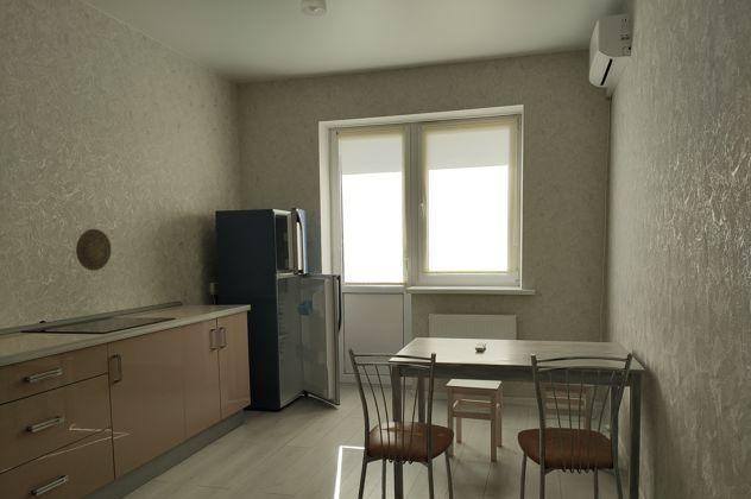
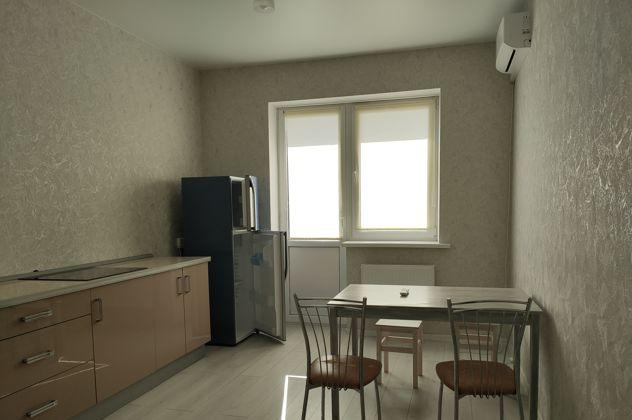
- decorative plate (95, 250)
